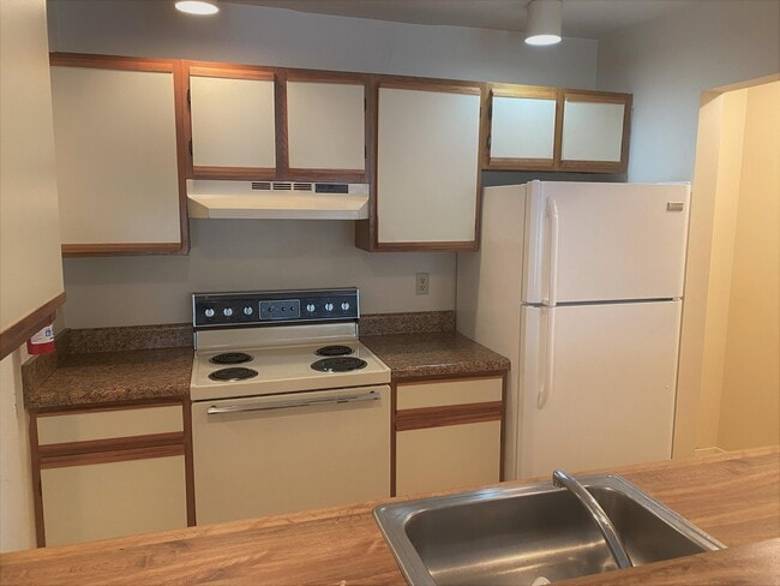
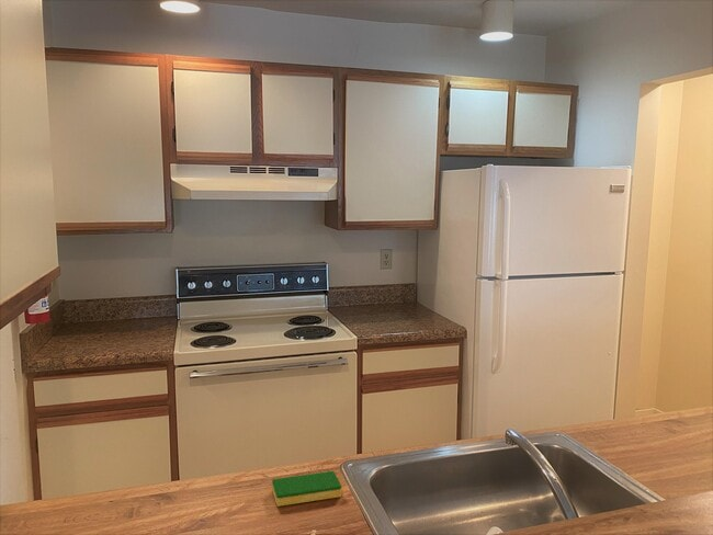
+ dish sponge (306, 488)
